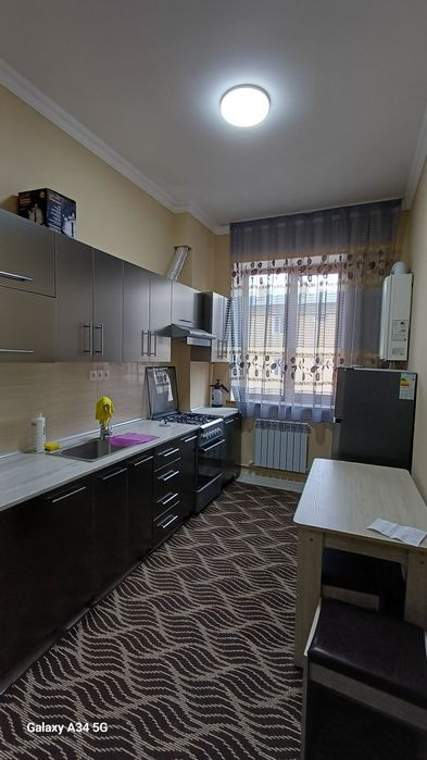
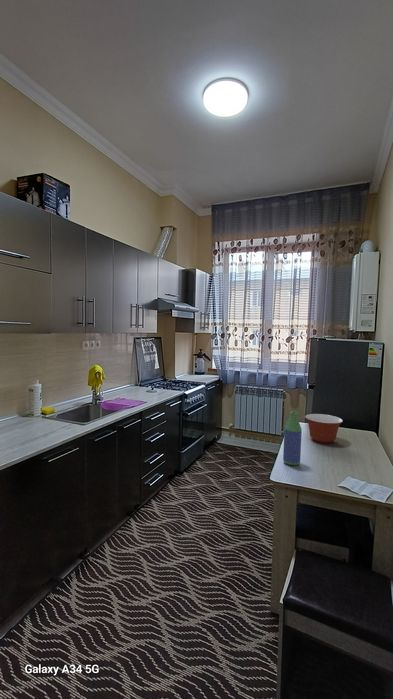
+ mixing bowl (323, 429)
+ bottle (292, 437)
